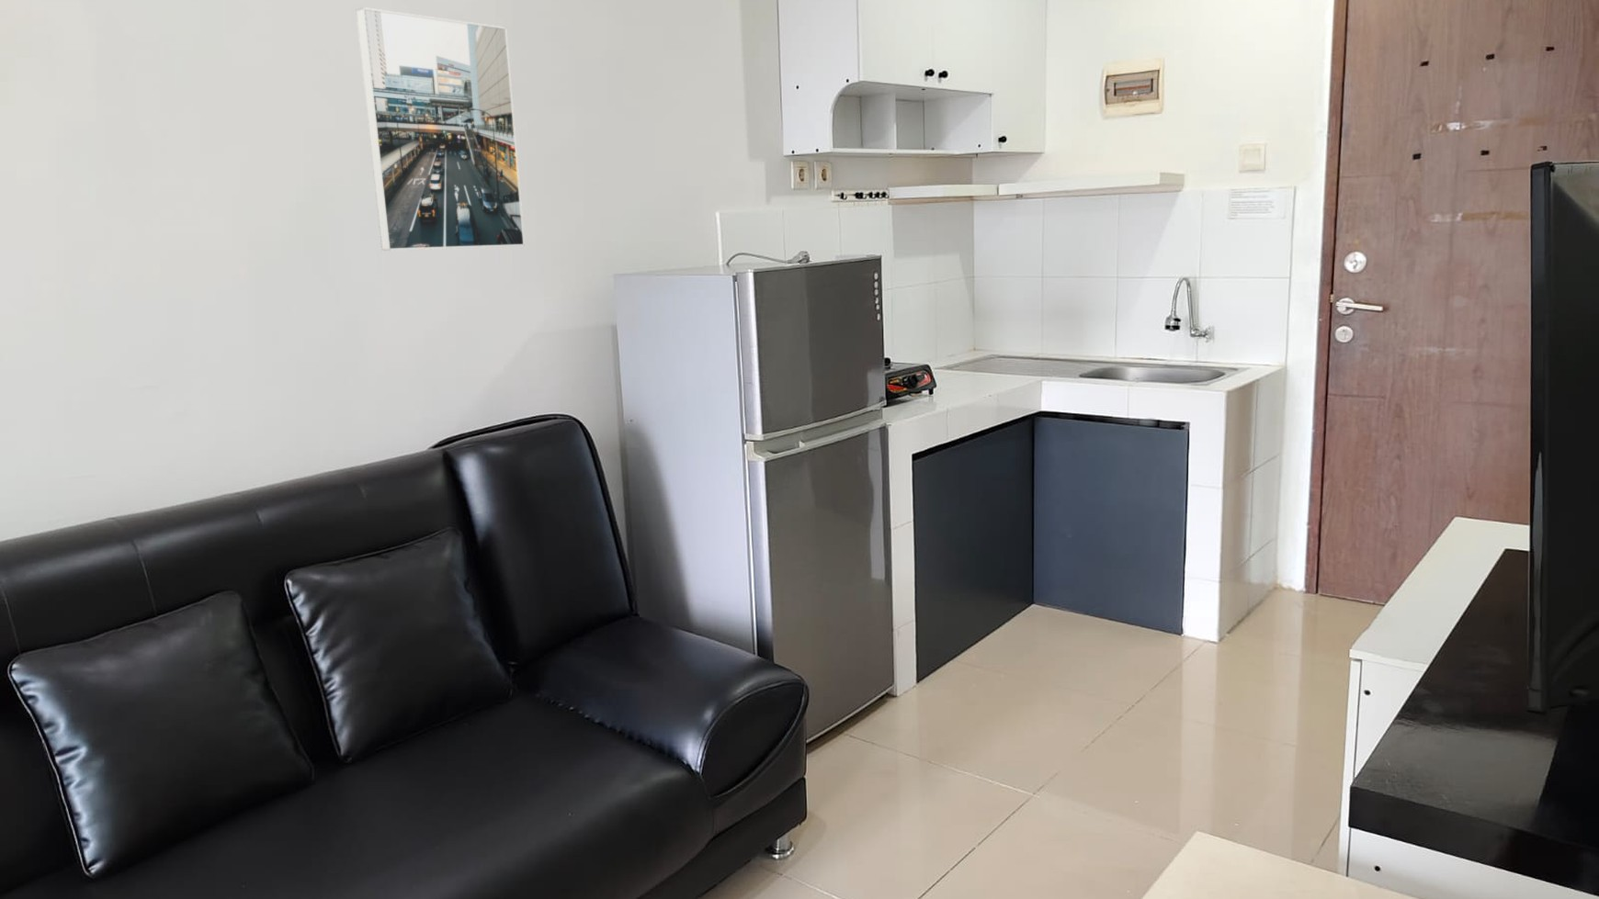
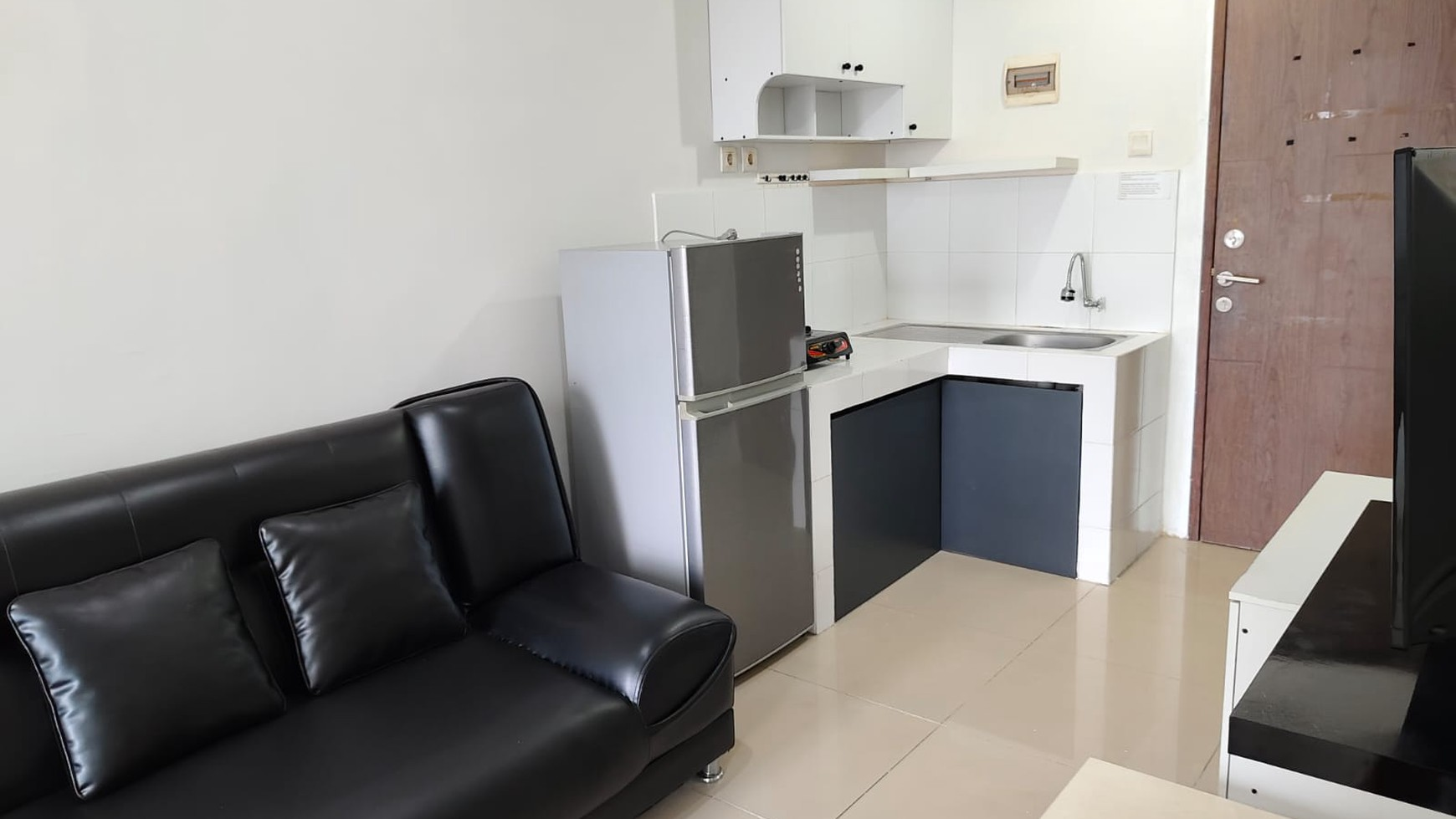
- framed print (446, 135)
